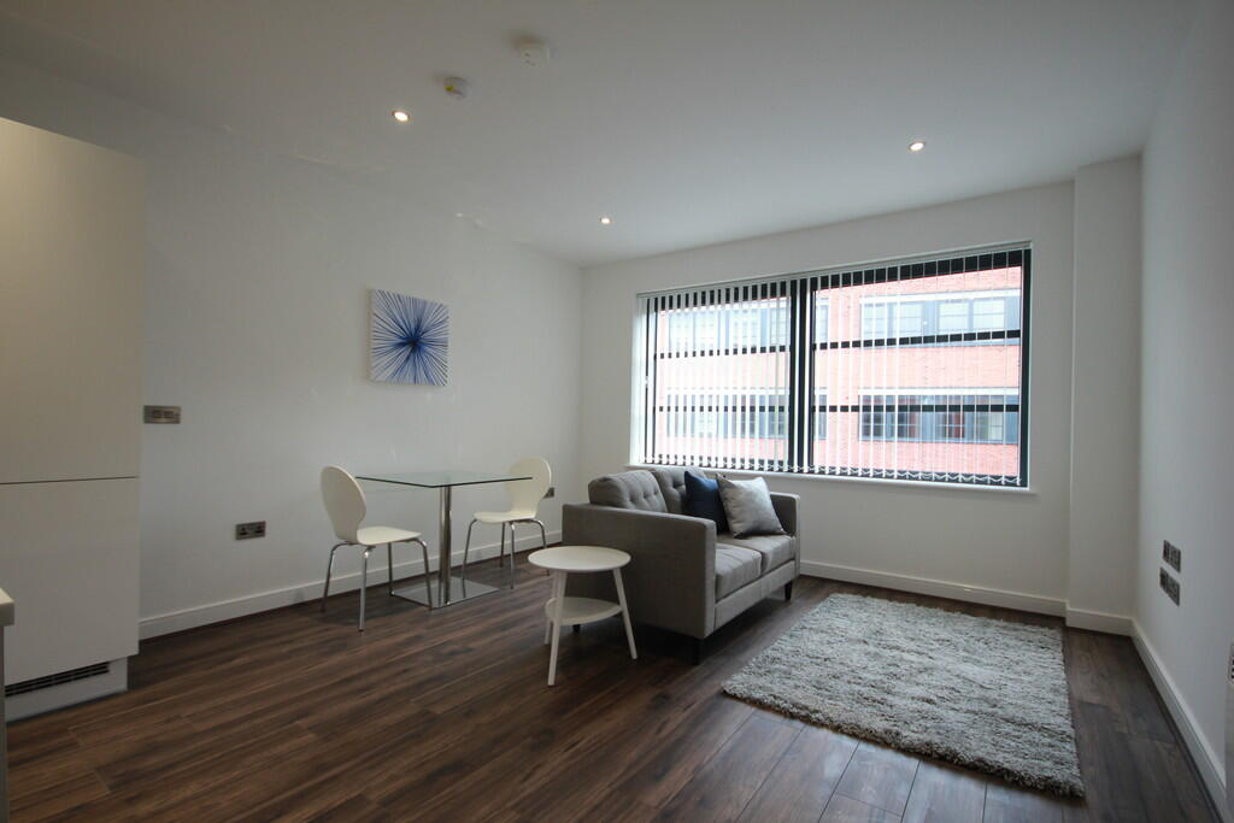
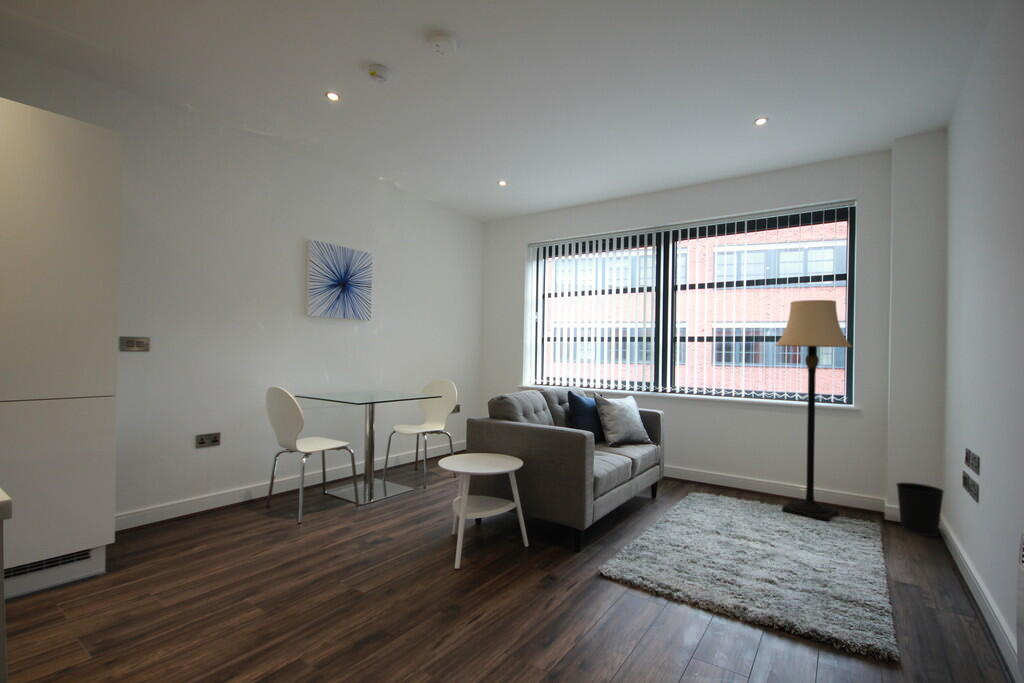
+ lamp (811, 406)
+ wastebasket (919, 509)
